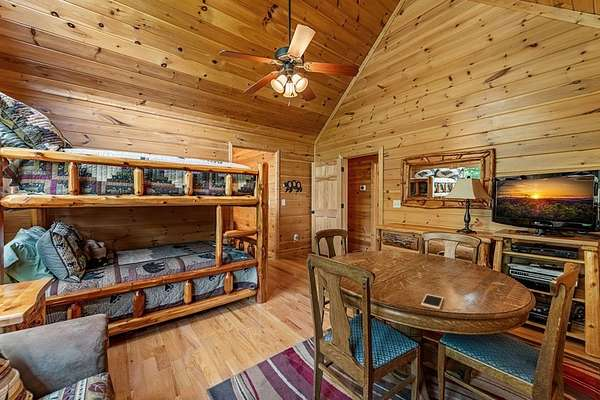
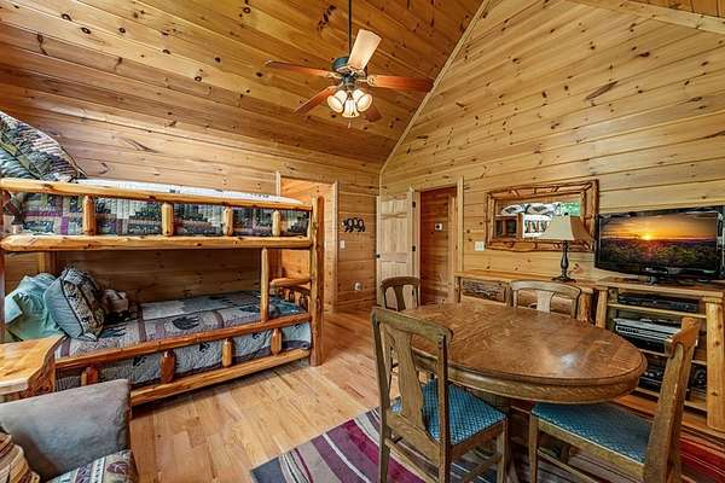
- cell phone (432, 301)
